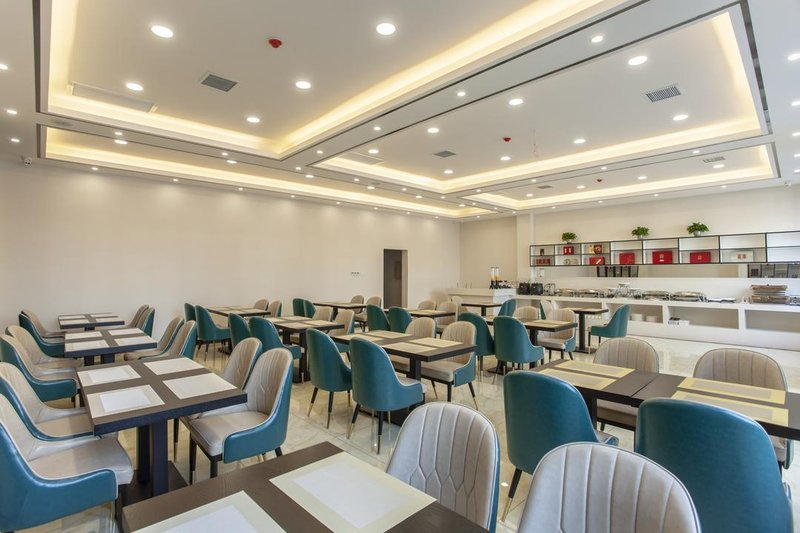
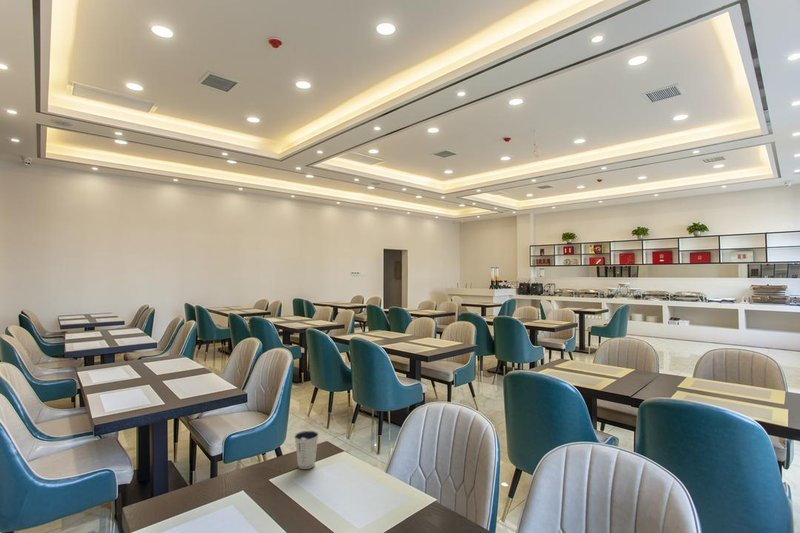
+ dixie cup (306, 450)
